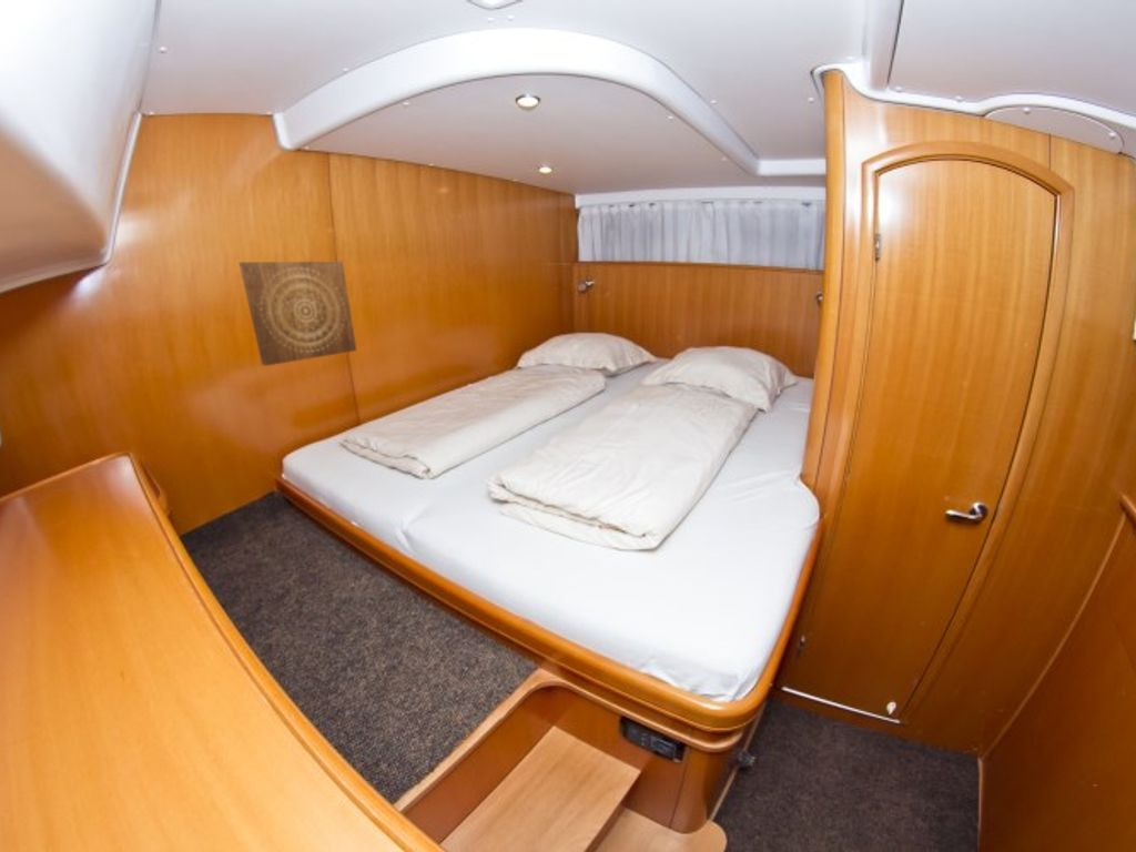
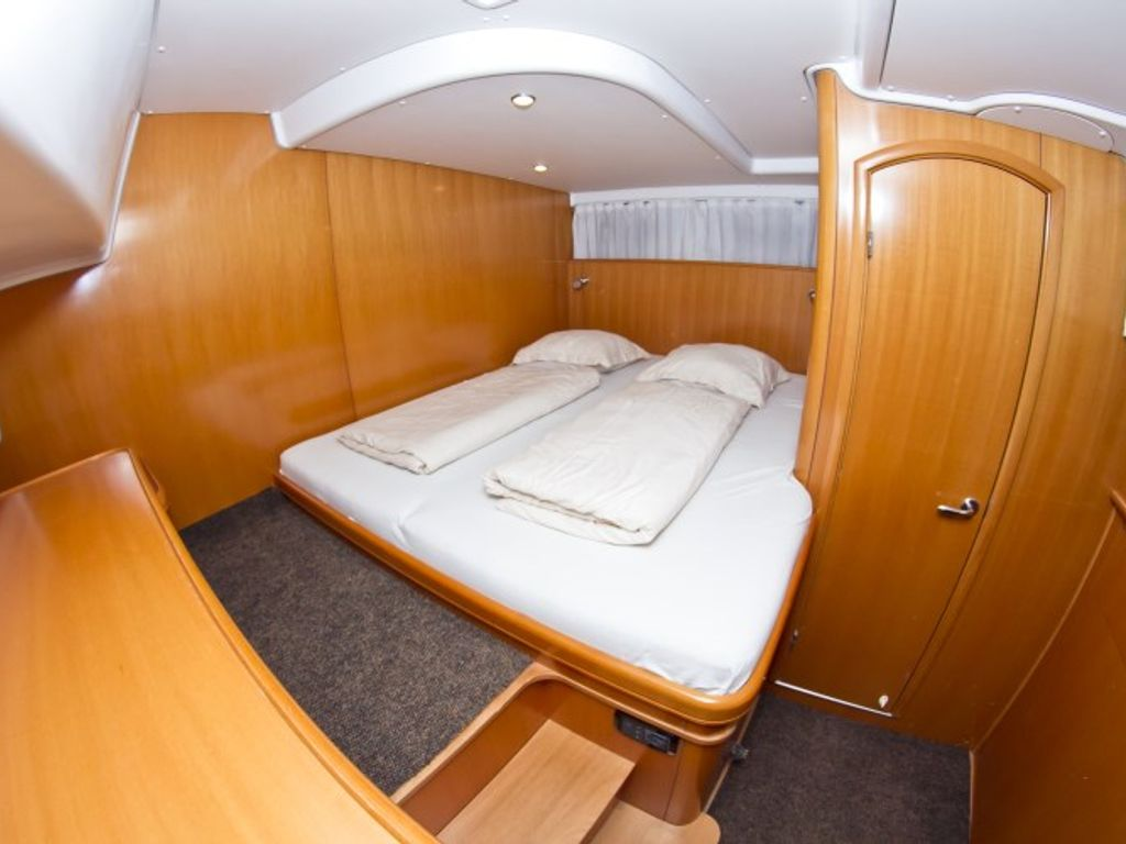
- wall art (303, 311)
